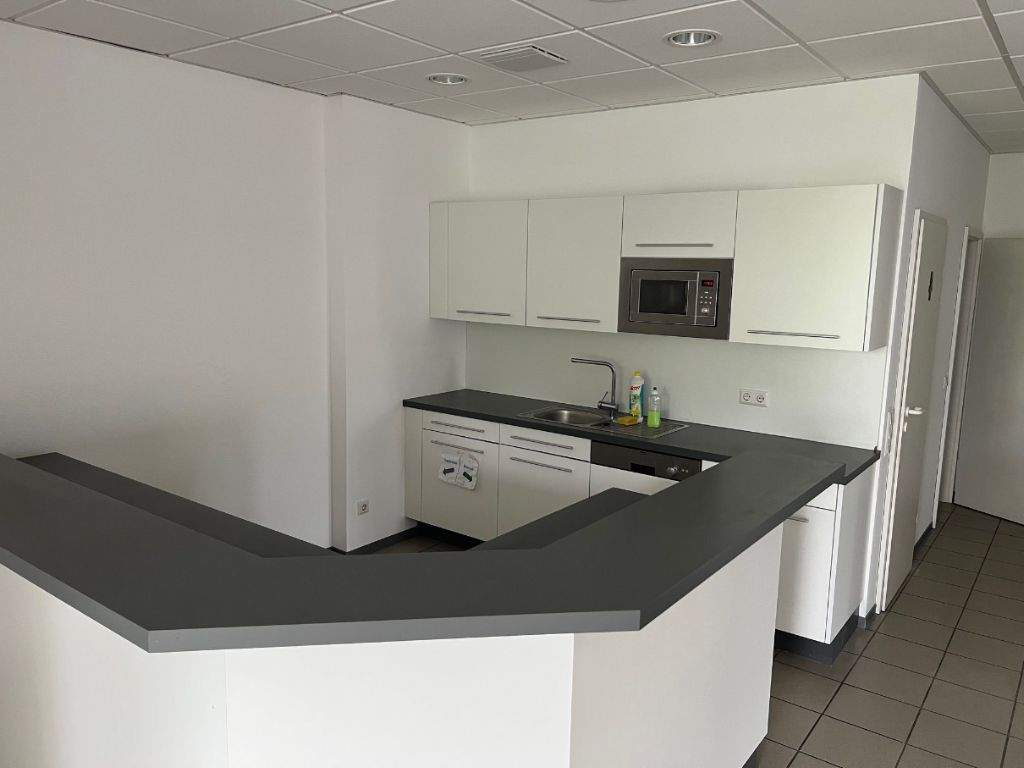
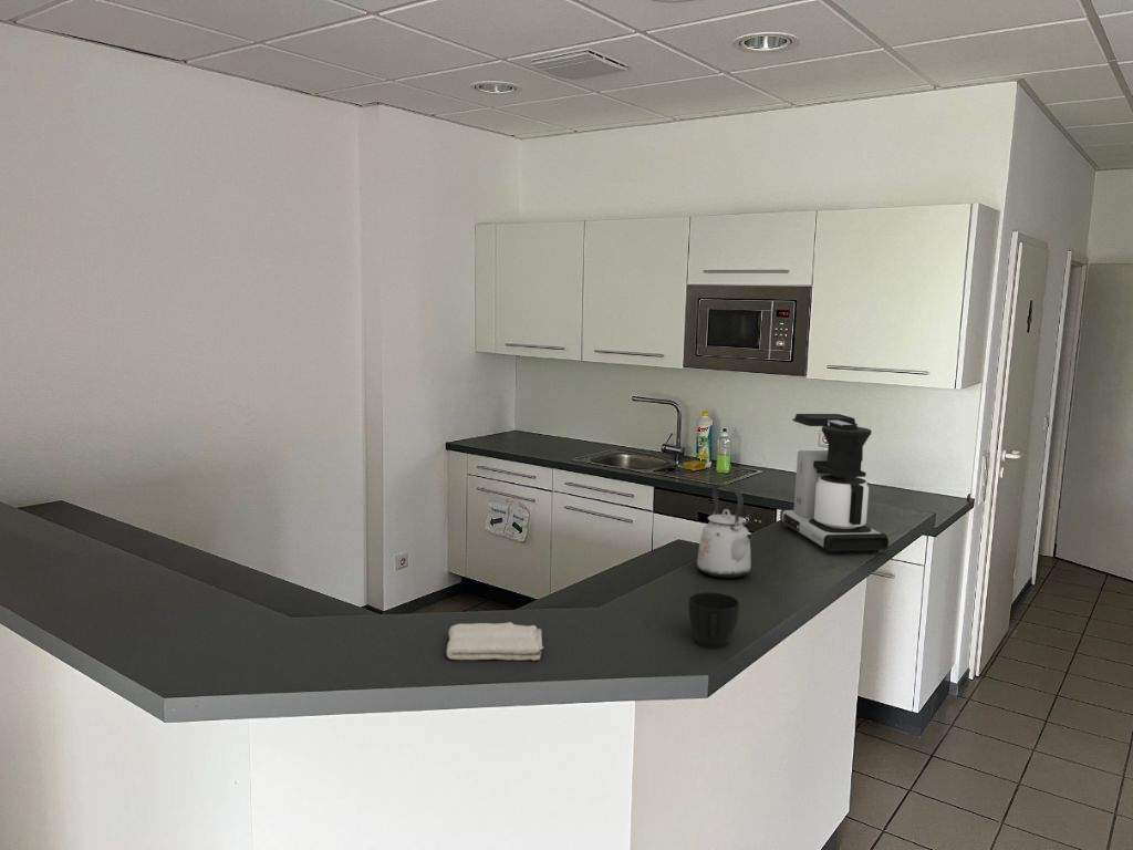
+ washcloth (495, 641)
+ kettle (730, 531)
+ coffee maker (834, 479)
+ cup (710, 622)
